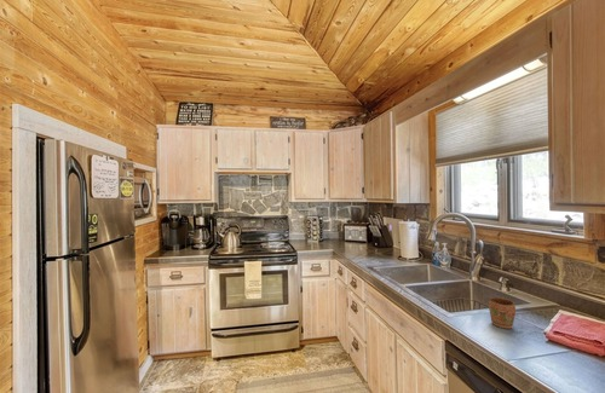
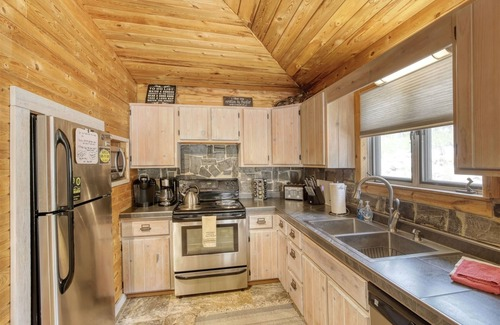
- mug (503, 312)
